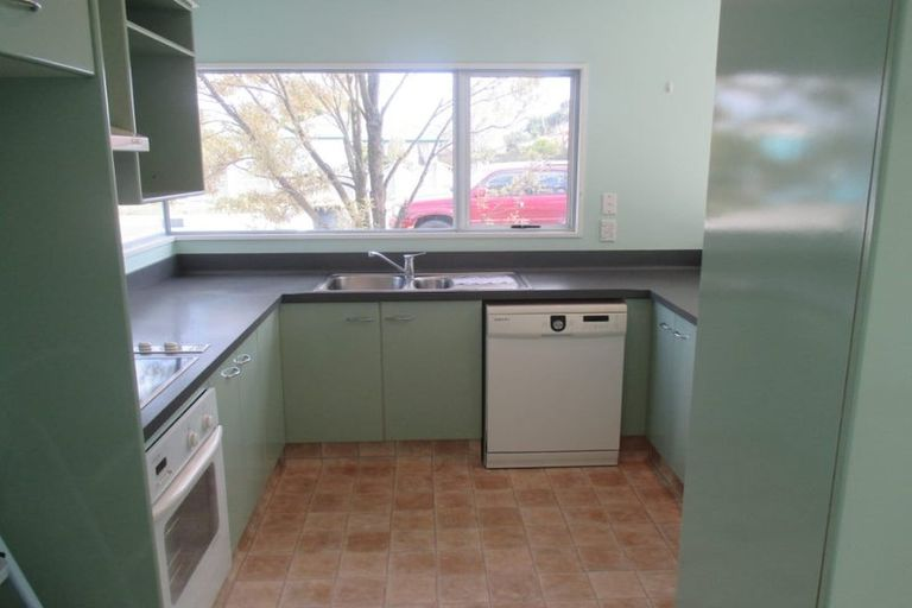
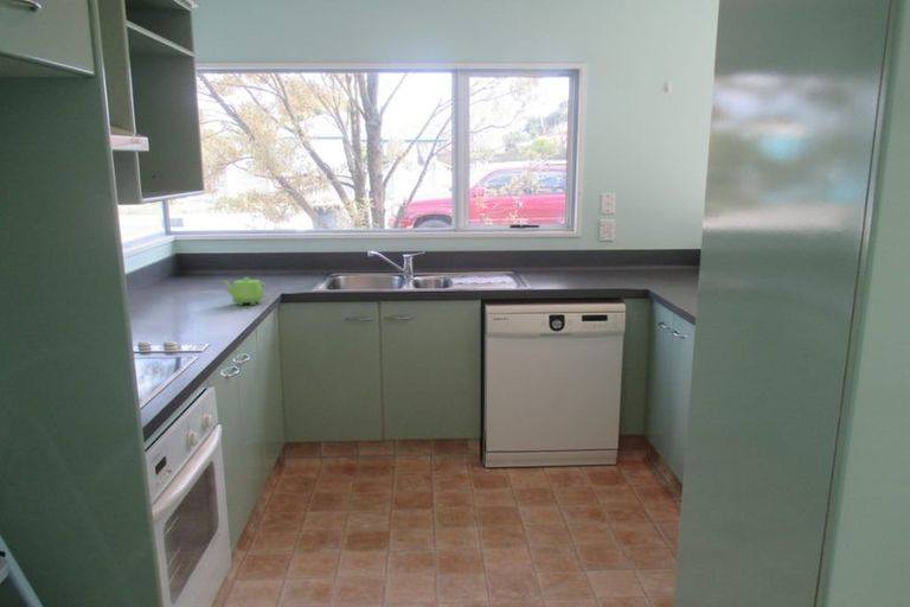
+ teapot (243, 290)
